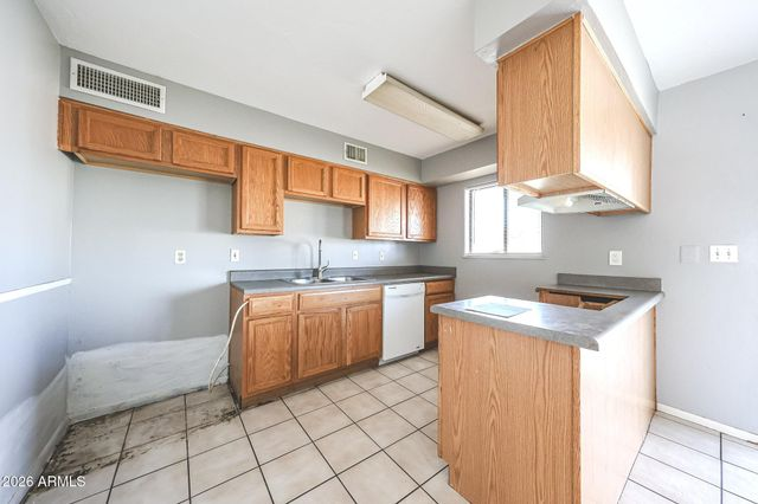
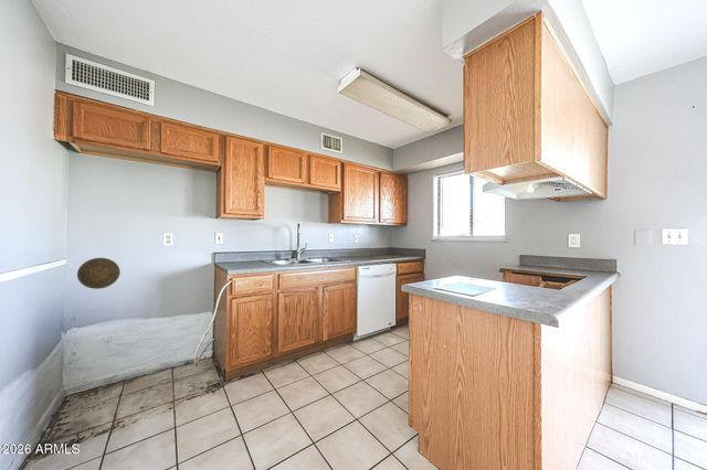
+ decorative plate (98, 273)
